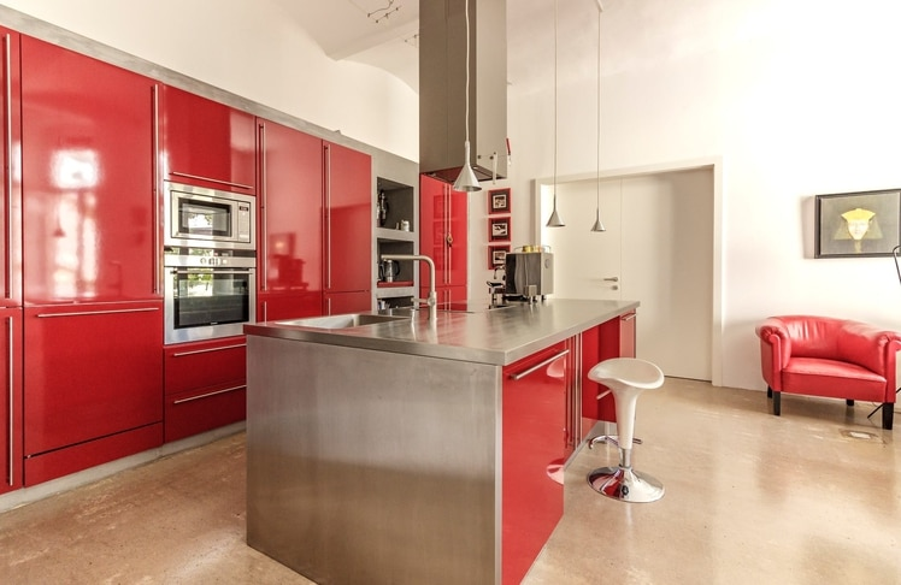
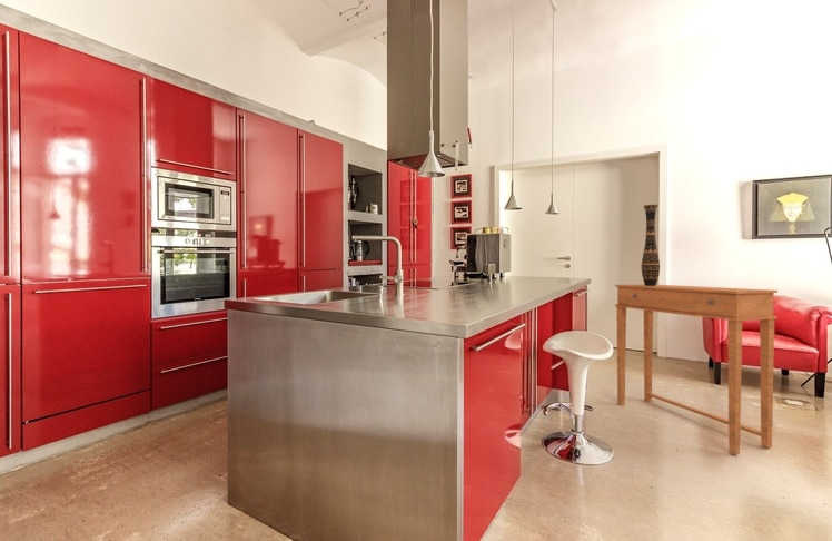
+ side table (652, 355)
+ decorative vase (650, 245)
